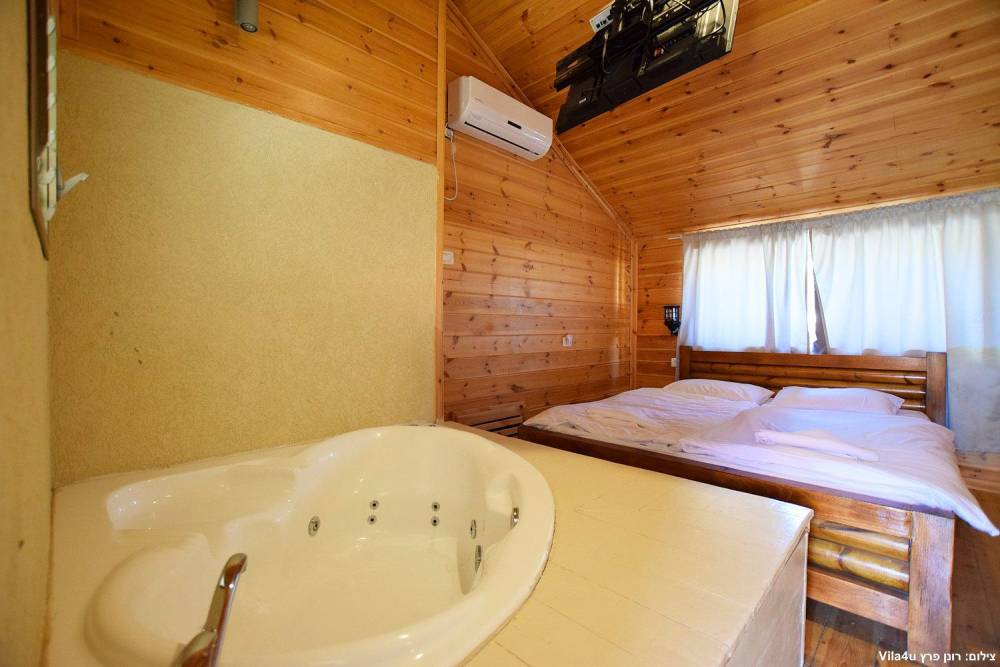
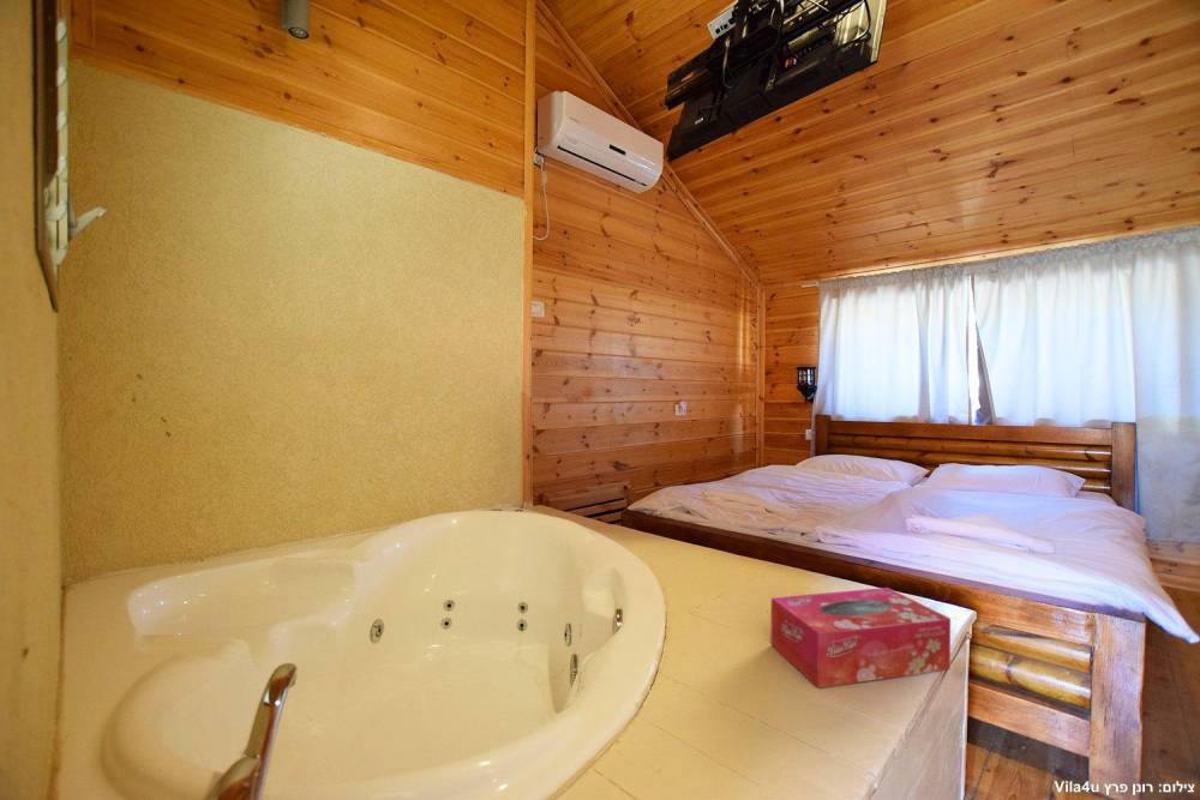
+ tissue box (856, 632)
